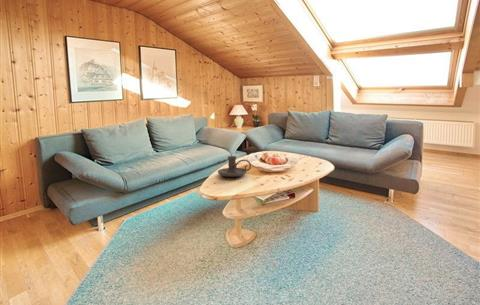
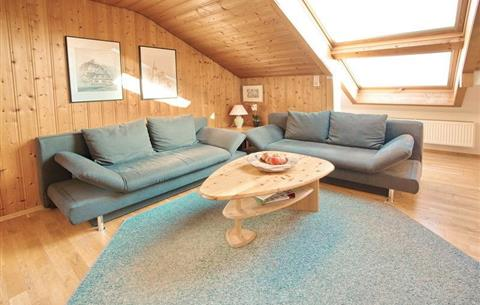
- candle holder (235, 165)
